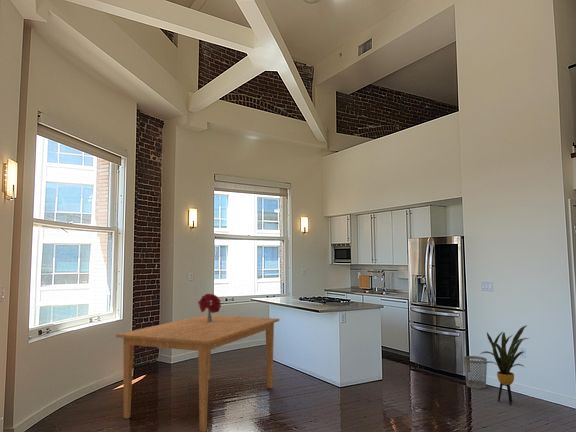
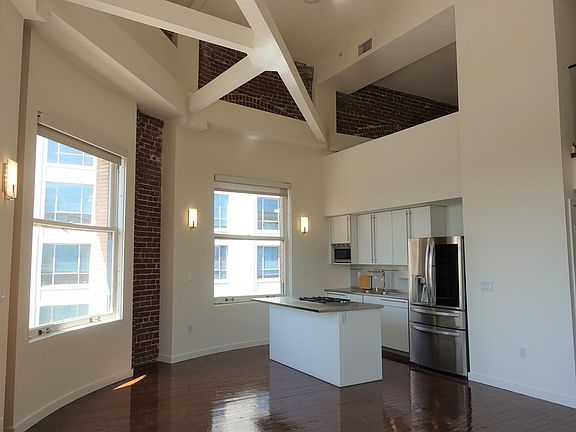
- wastebasket (474, 372)
- bouquet (210, 307)
- dining table (205, 363)
- house plant (510, 364)
